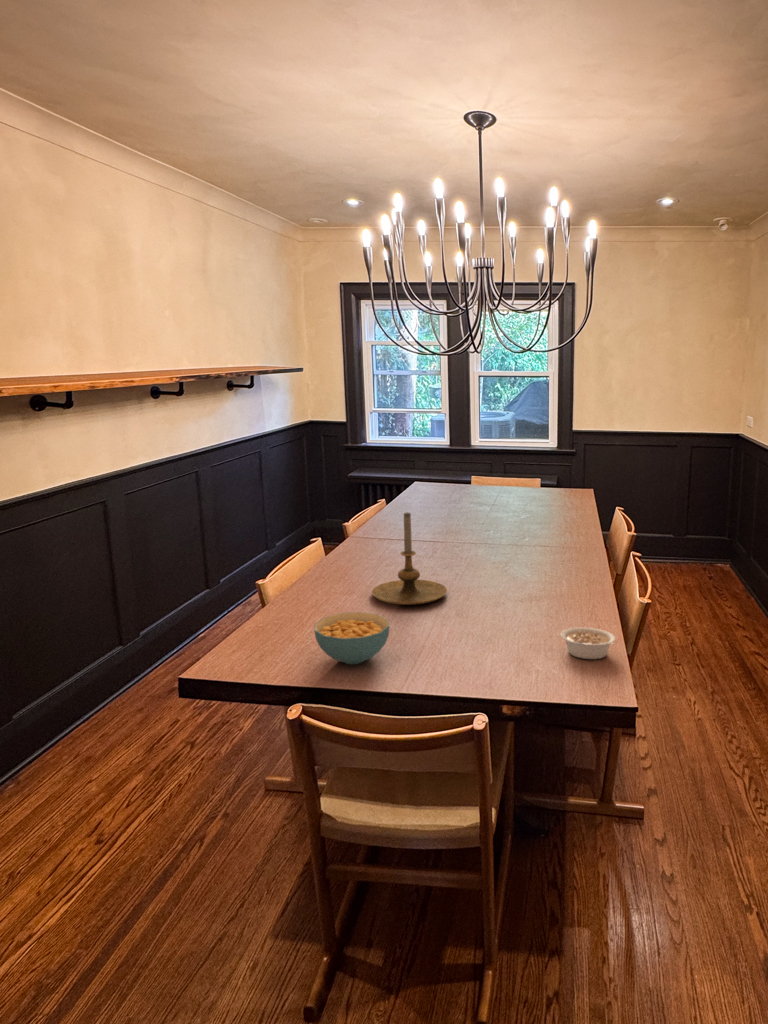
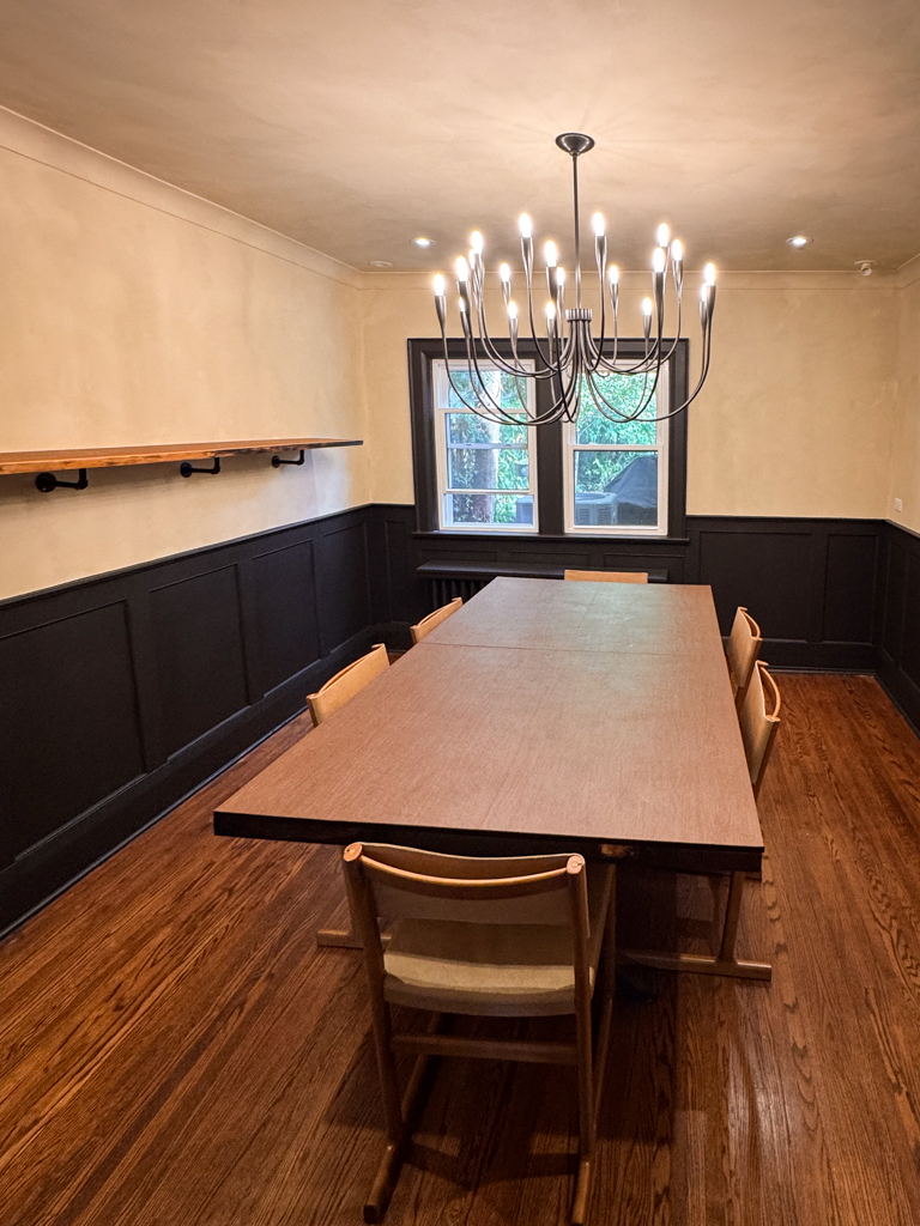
- candle holder (408, 554)
- cereal bowl (352, 642)
- legume (589, 643)
